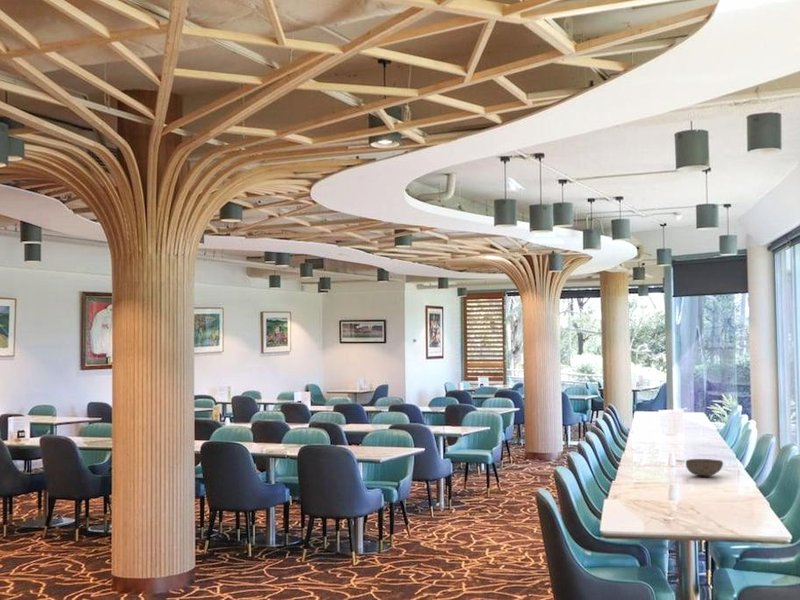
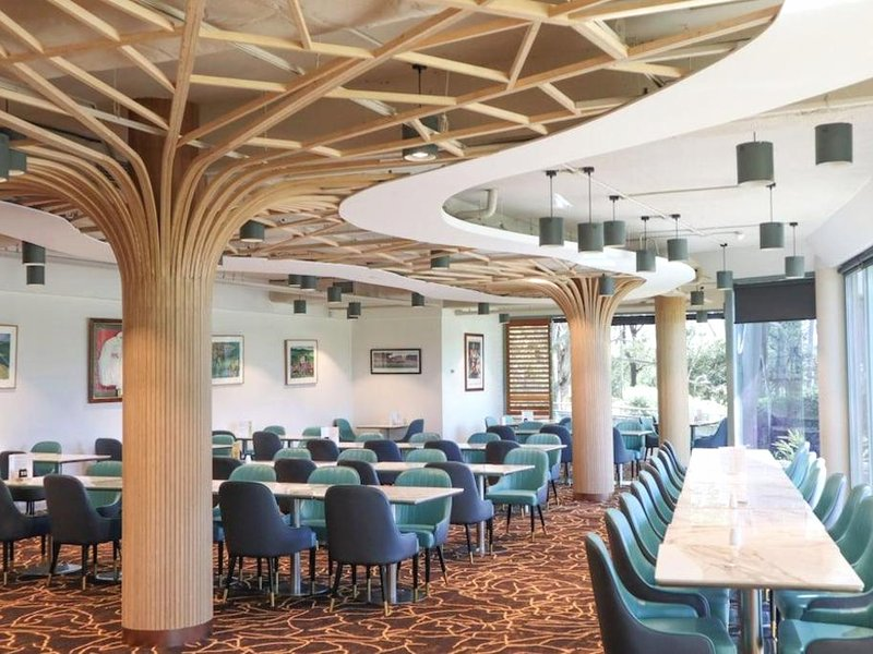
- bowl (704, 468)
